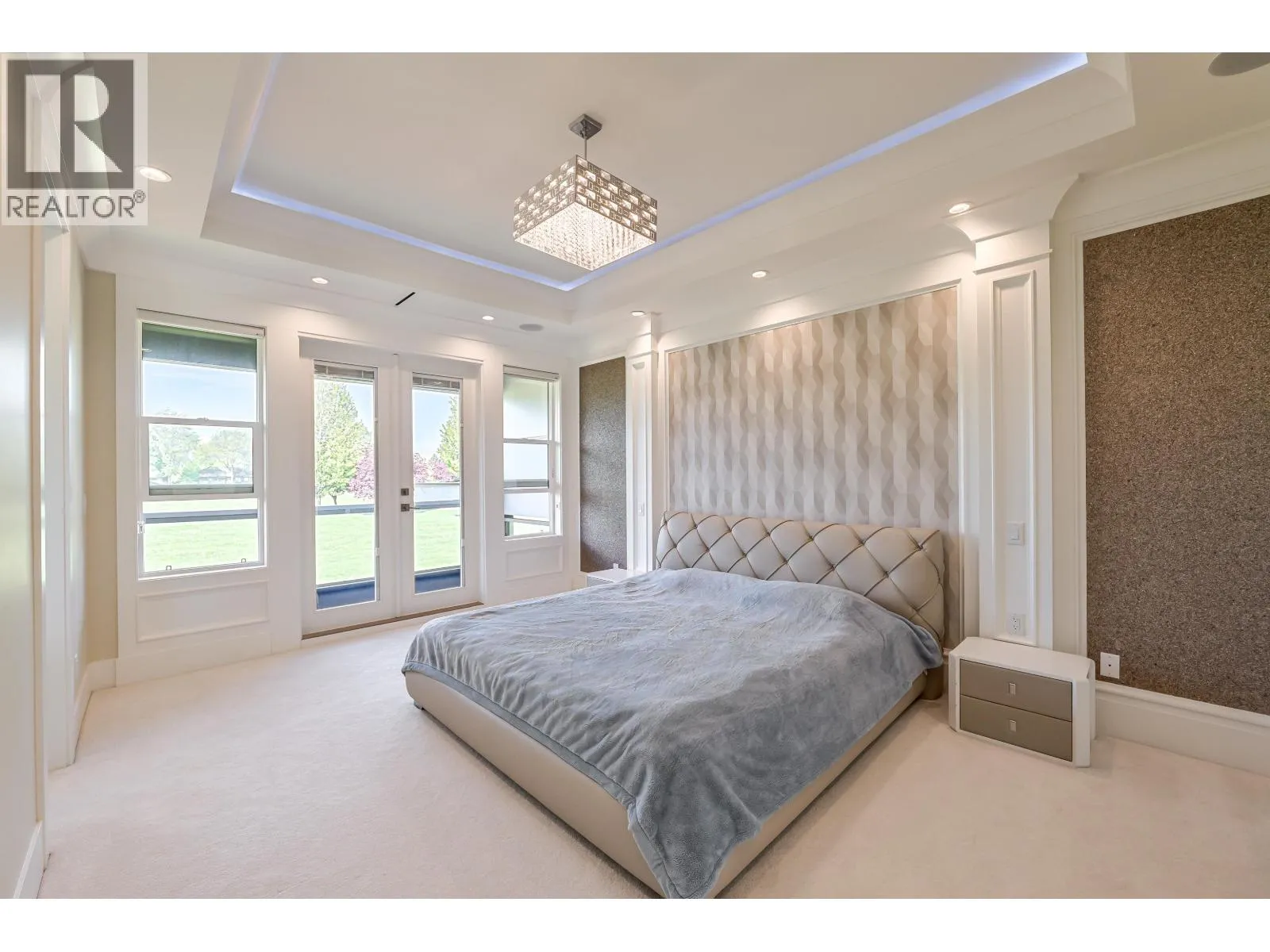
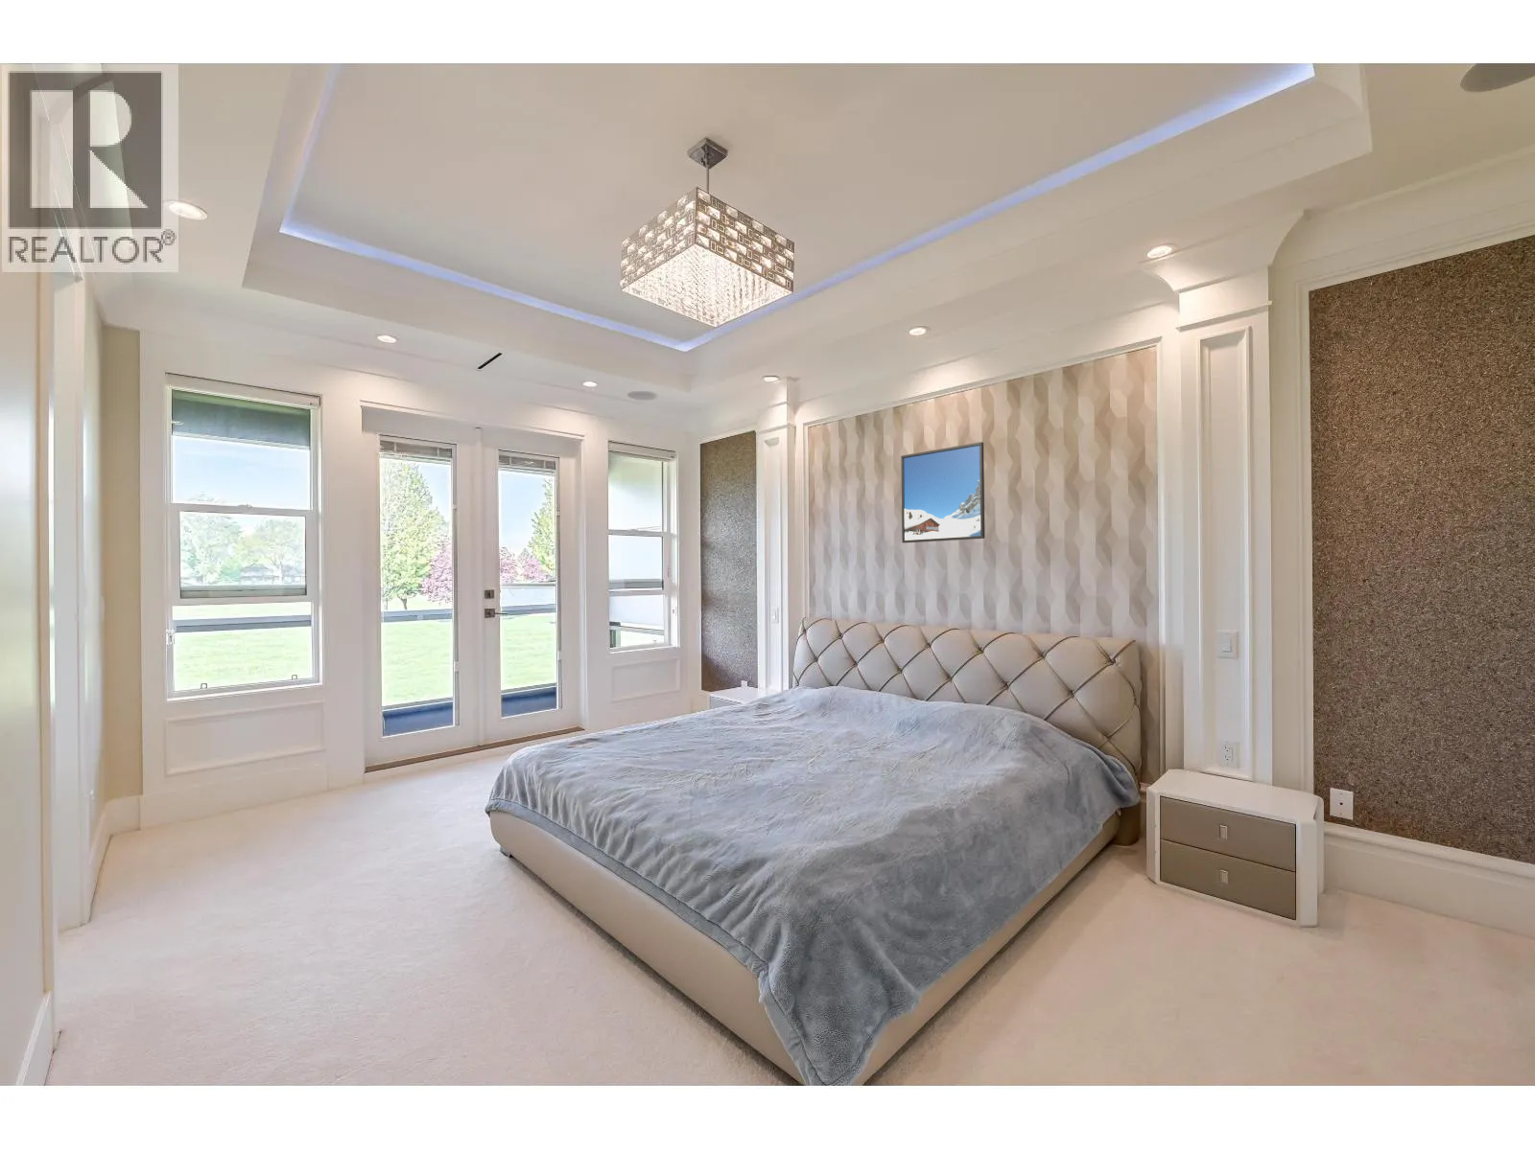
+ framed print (940, 494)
